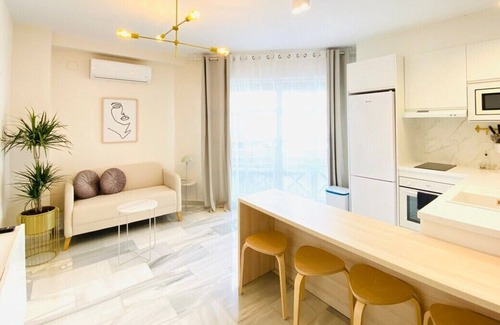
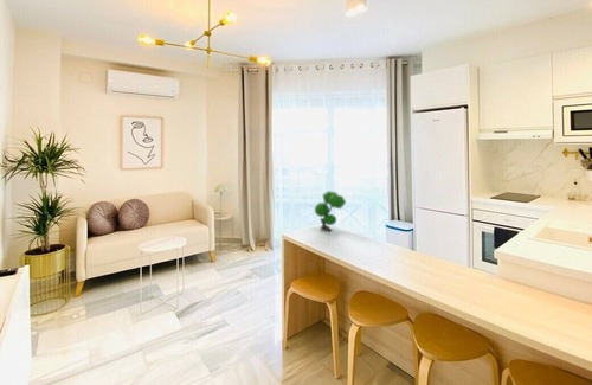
+ plant (329, 211)
